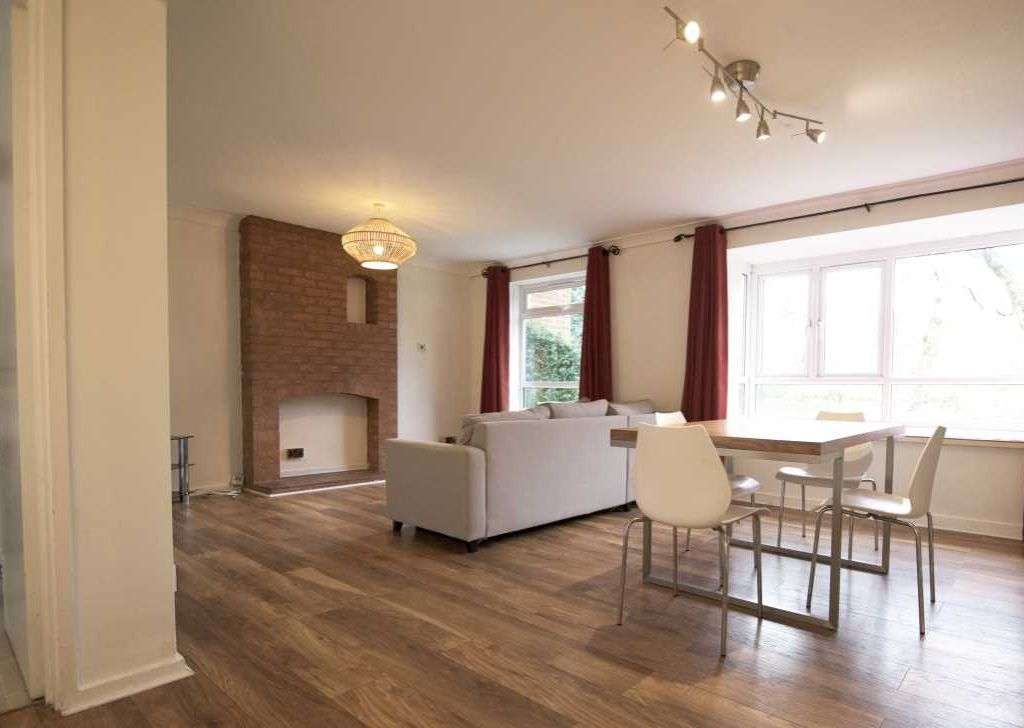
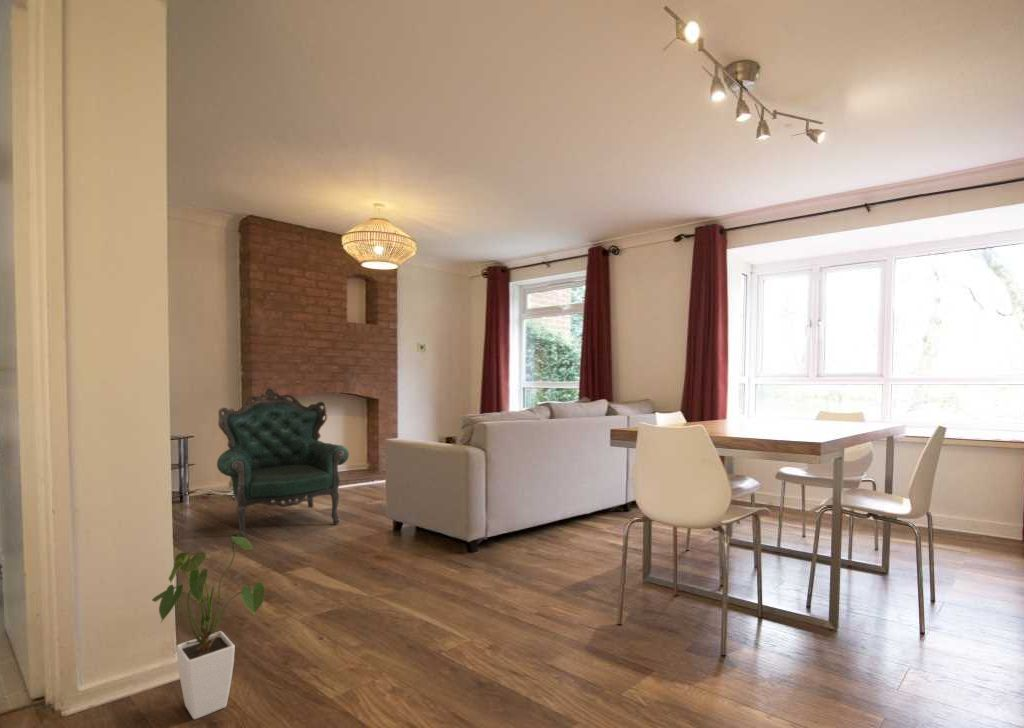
+ house plant (217, 624)
+ armchair (281, 455)
